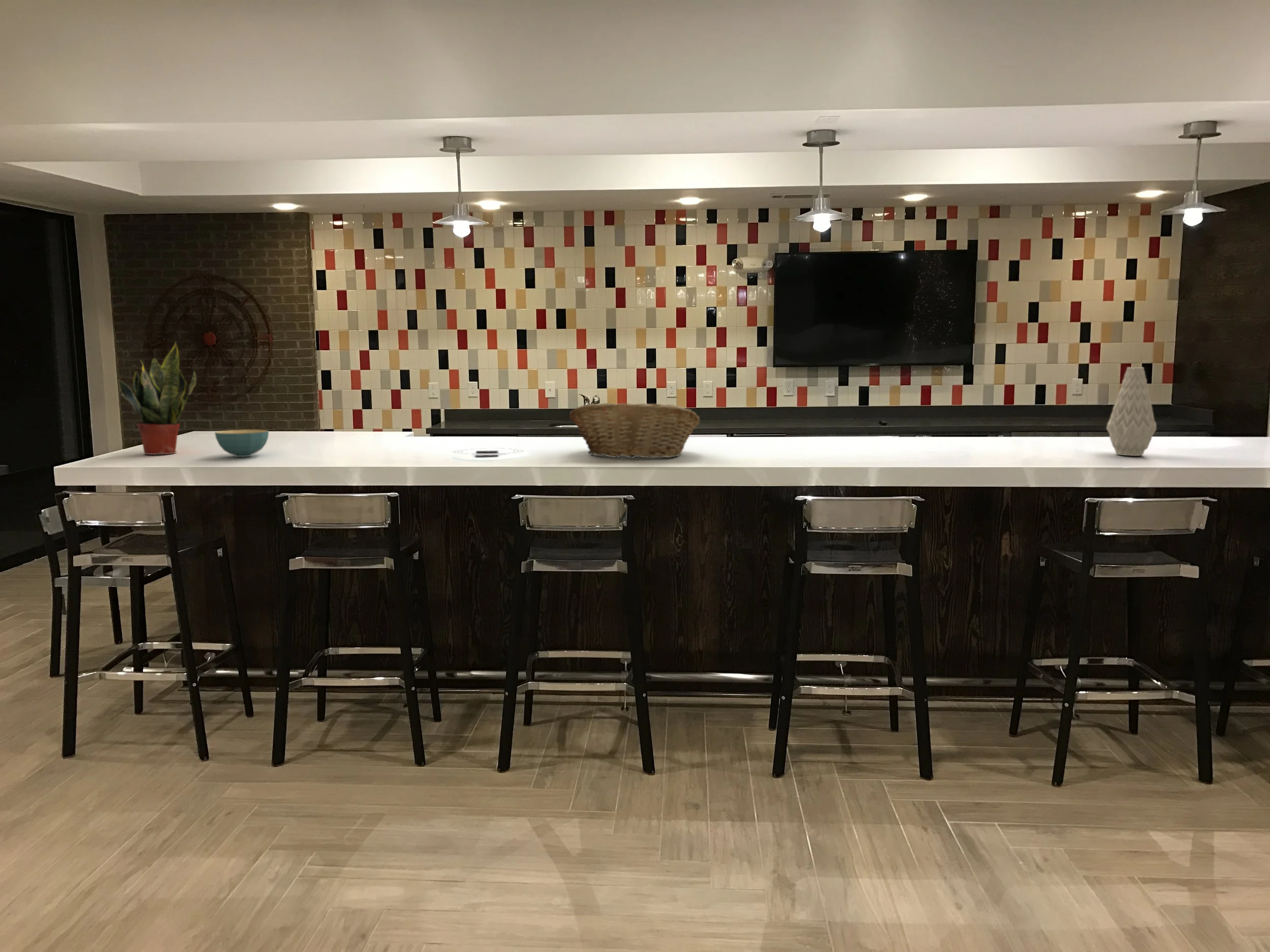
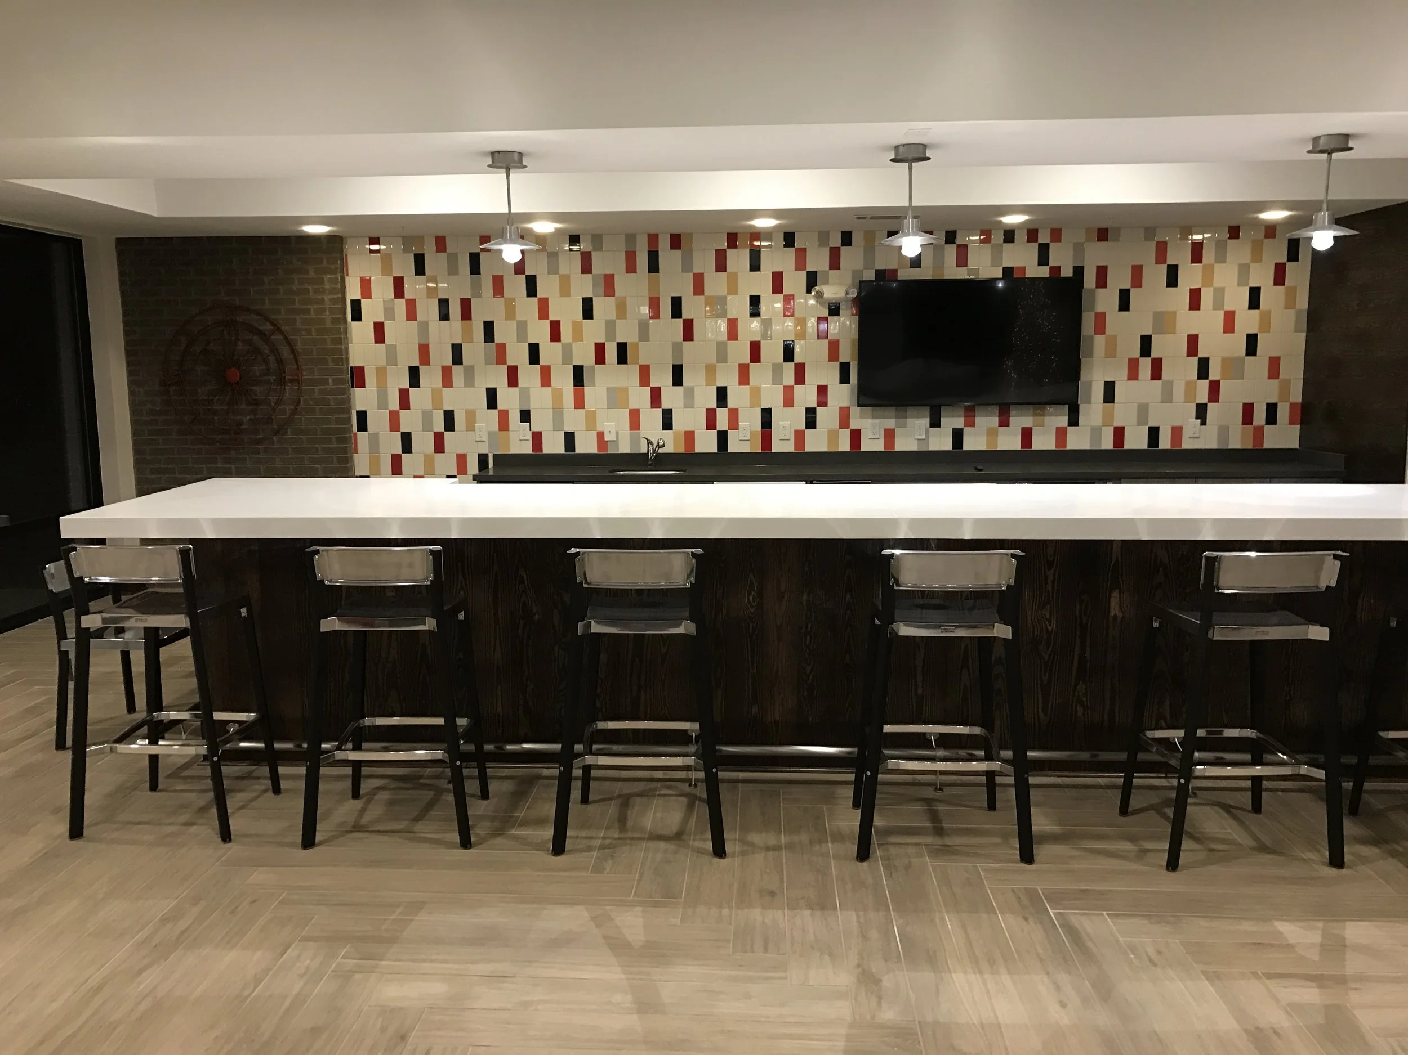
- potted plant (151, 397)
- cereal bowl (242, 444)
- fruit basket (634, 428)
- vase (1132, 411)
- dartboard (488, 420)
